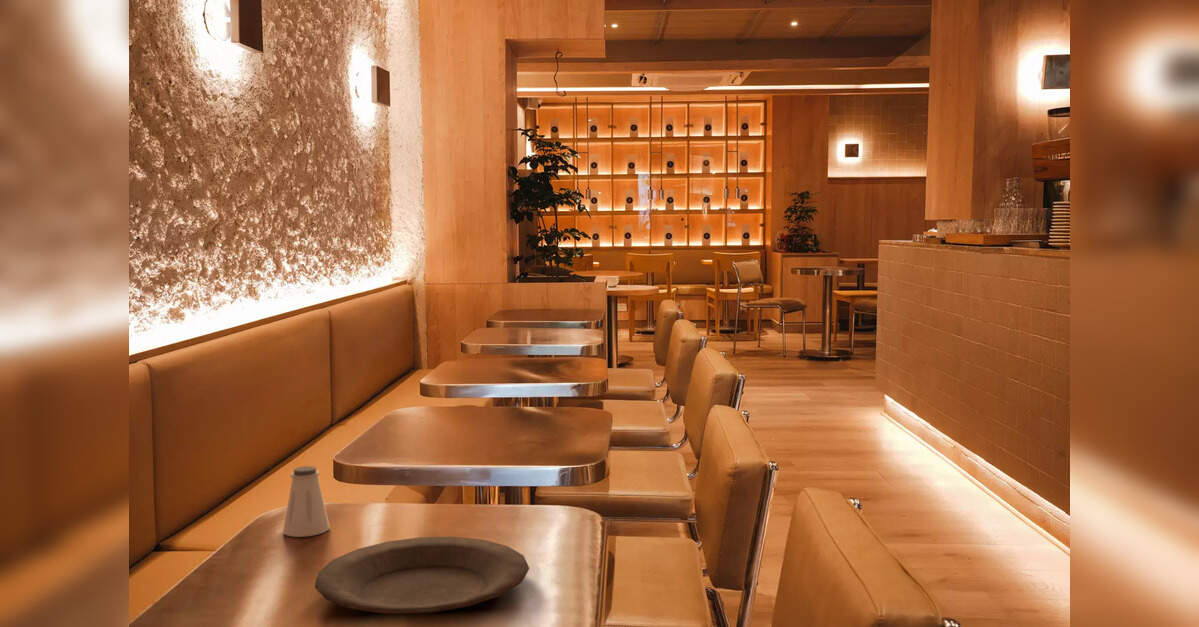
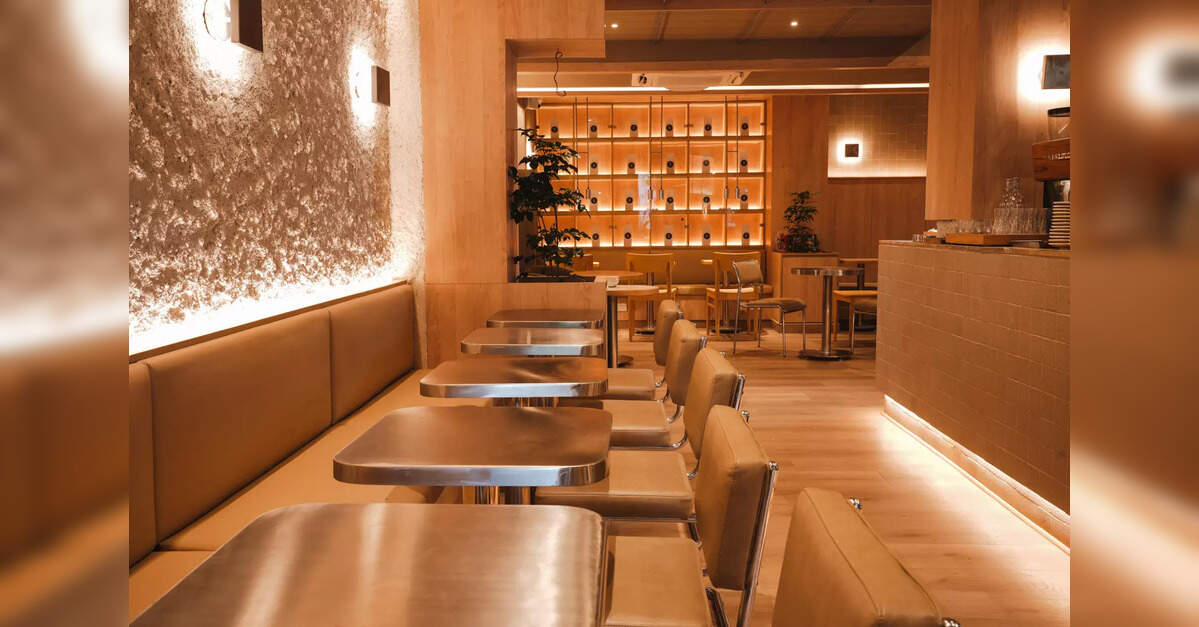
- saltshaker (305, 499)
- plate (424, 579)
